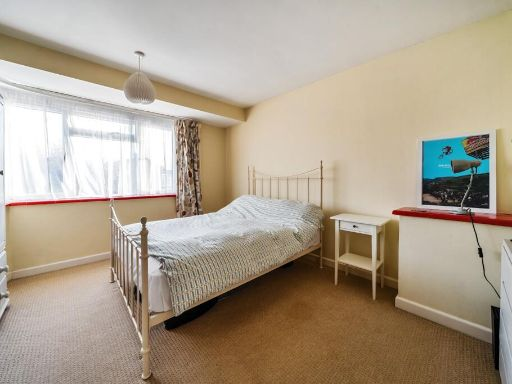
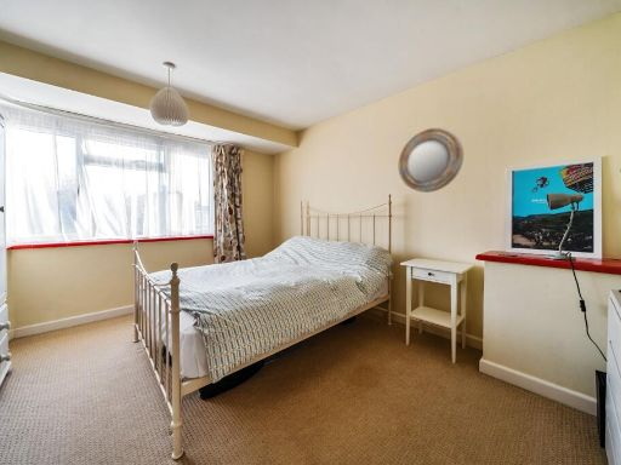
+ home mirror (428, 160)
